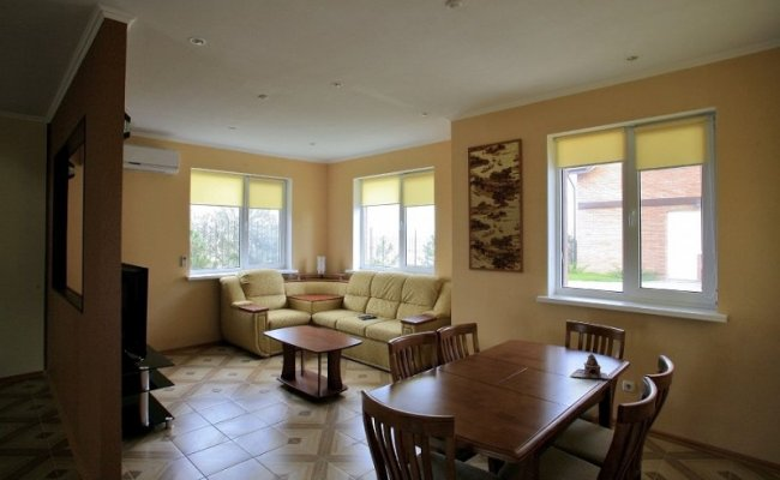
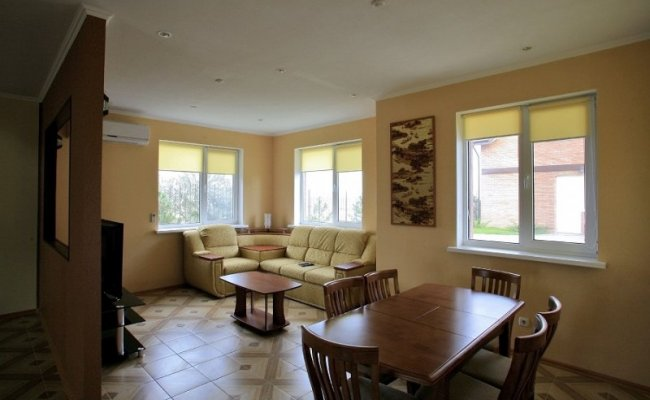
- teapot (592, 365)
